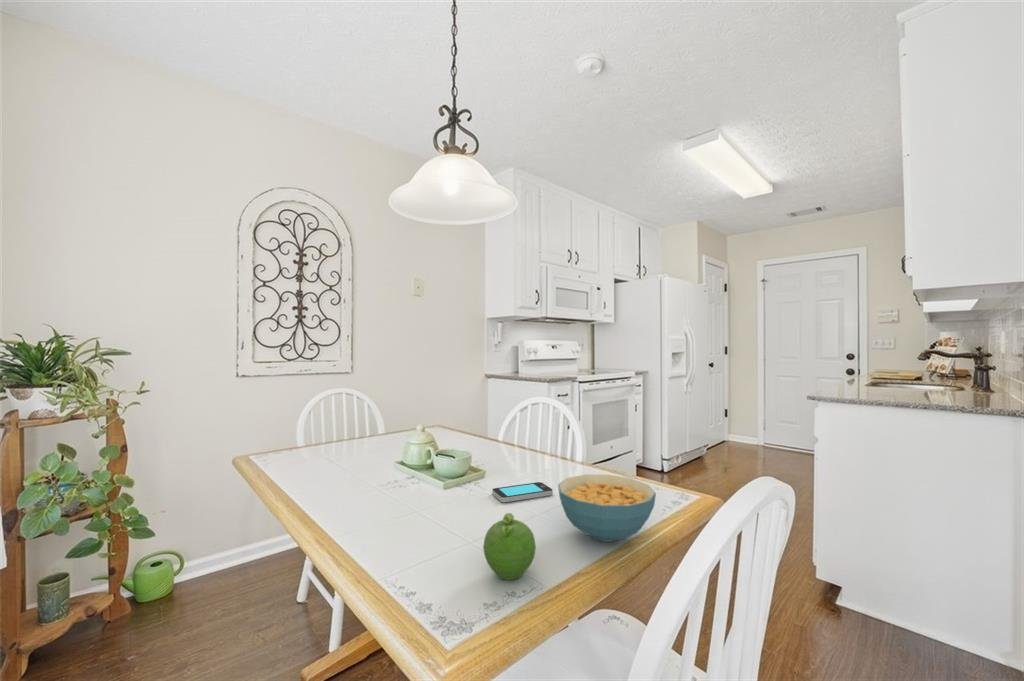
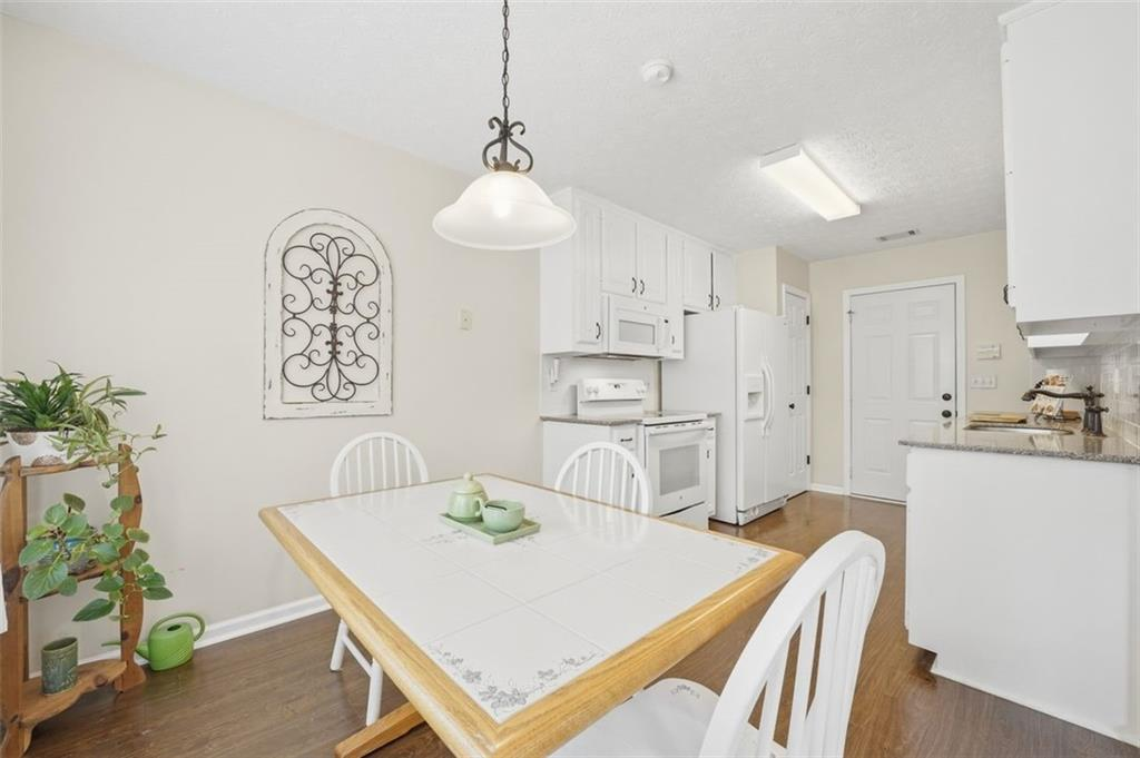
- fruit (509, 545)
- smartphone (522, 491)
- cereal bowl (605, 511)
